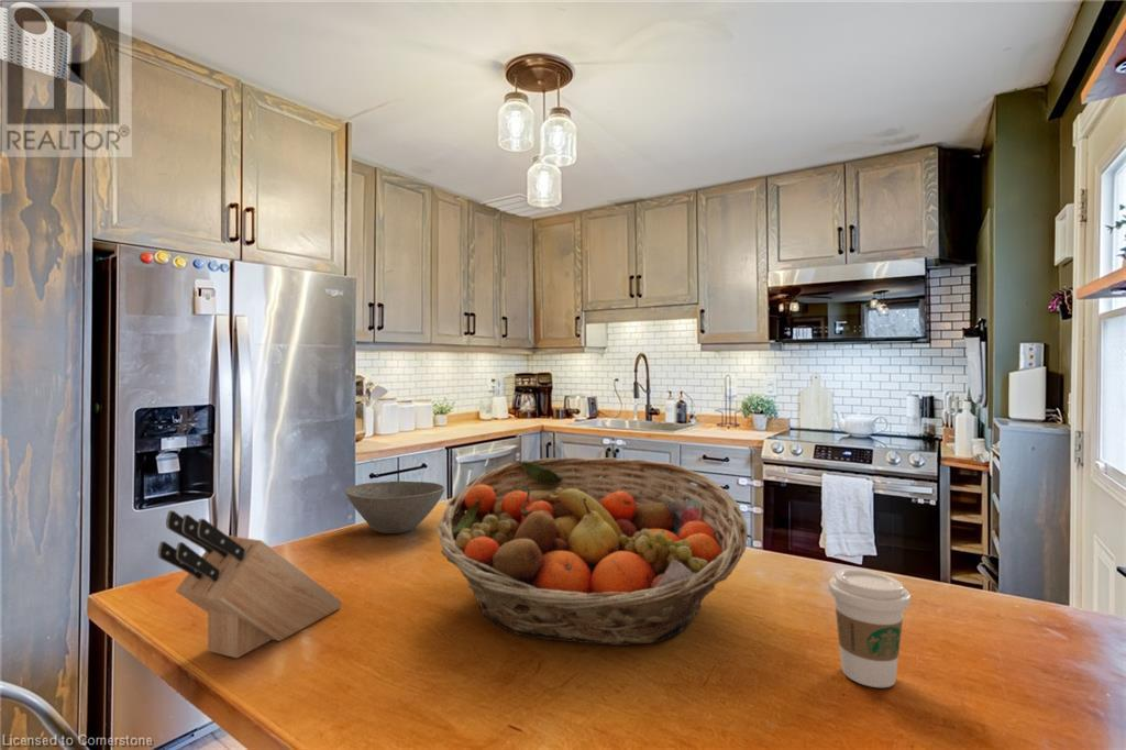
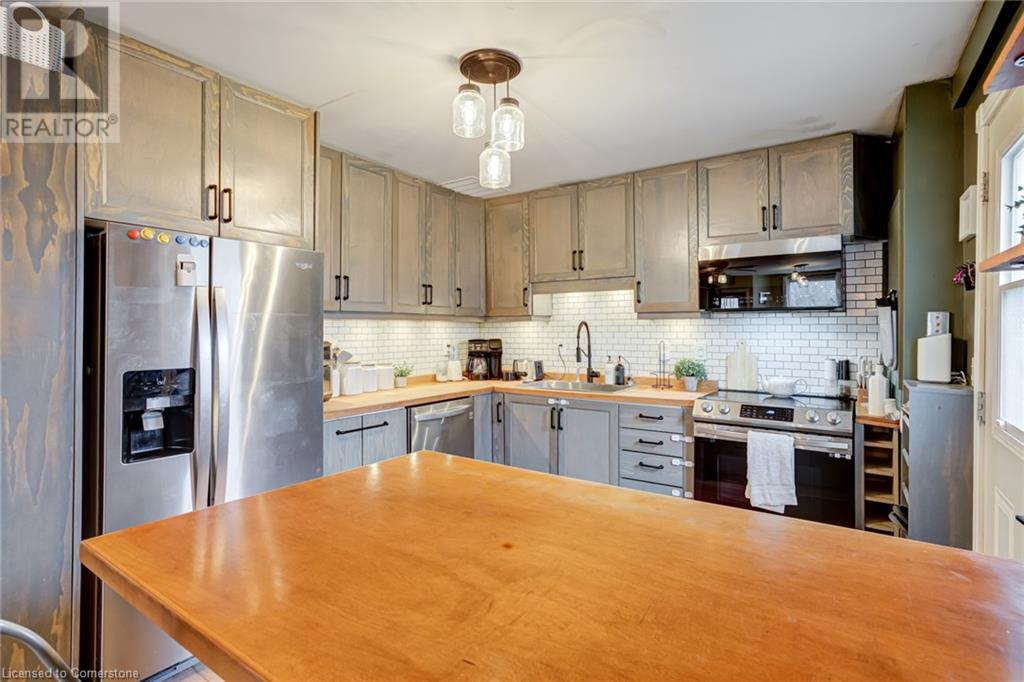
- fruit basket (587, 536)
- bowl (395, 507)
- knife block (256, 566)
- coffee cup (868, 626)
